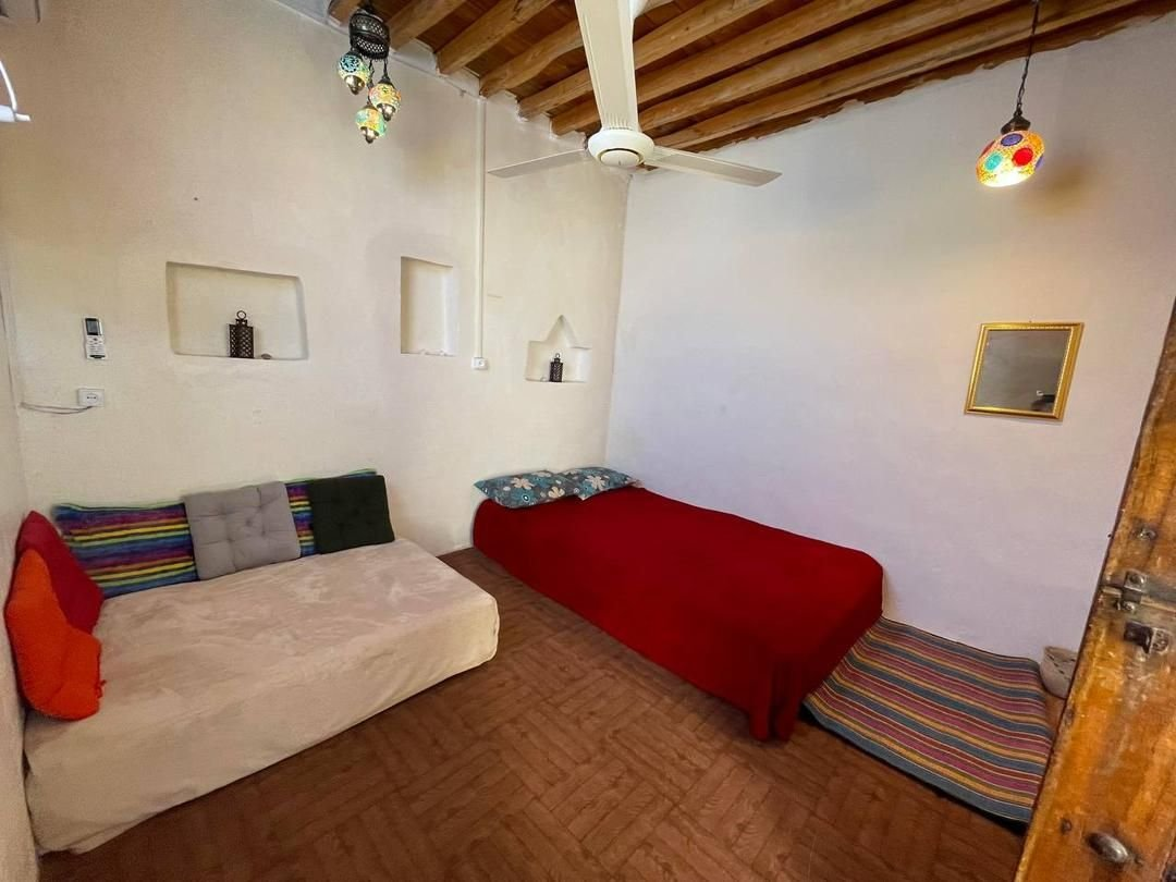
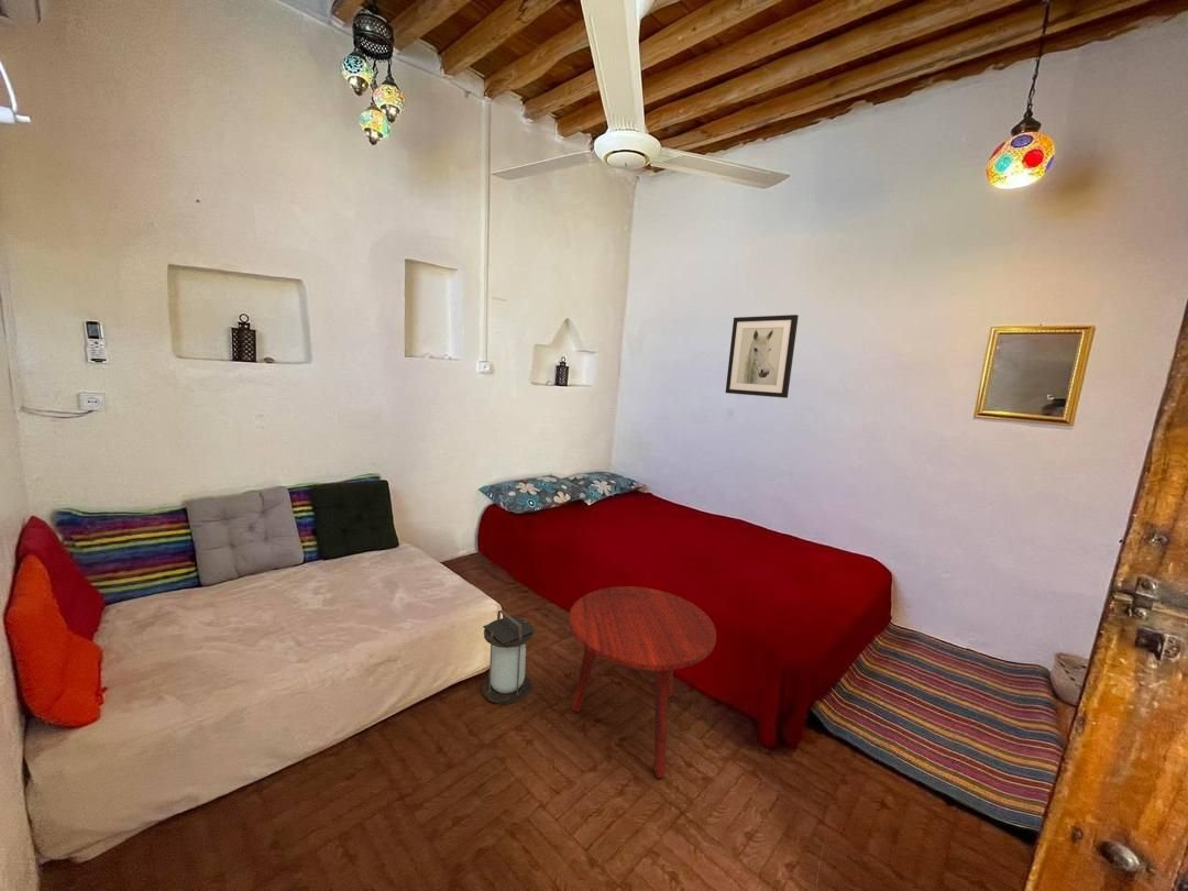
+ lantern (507, 652)
+ side table (636, 668)
+ wall art (759, 356)
